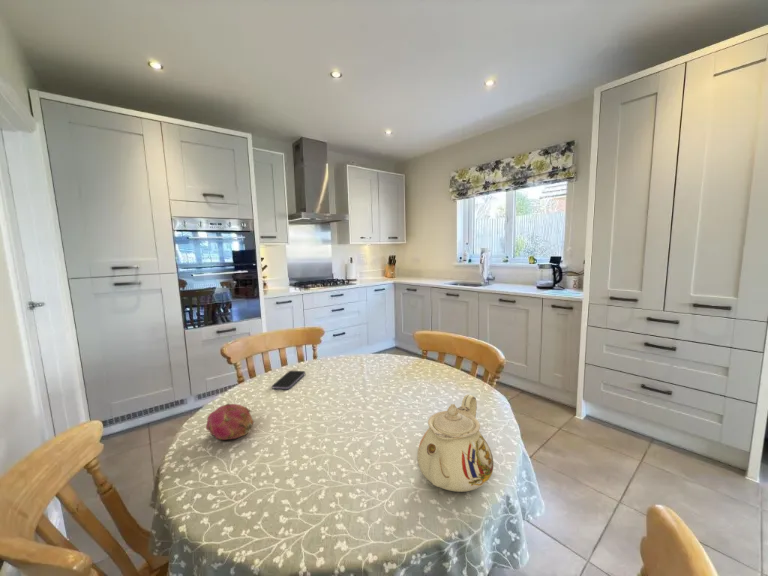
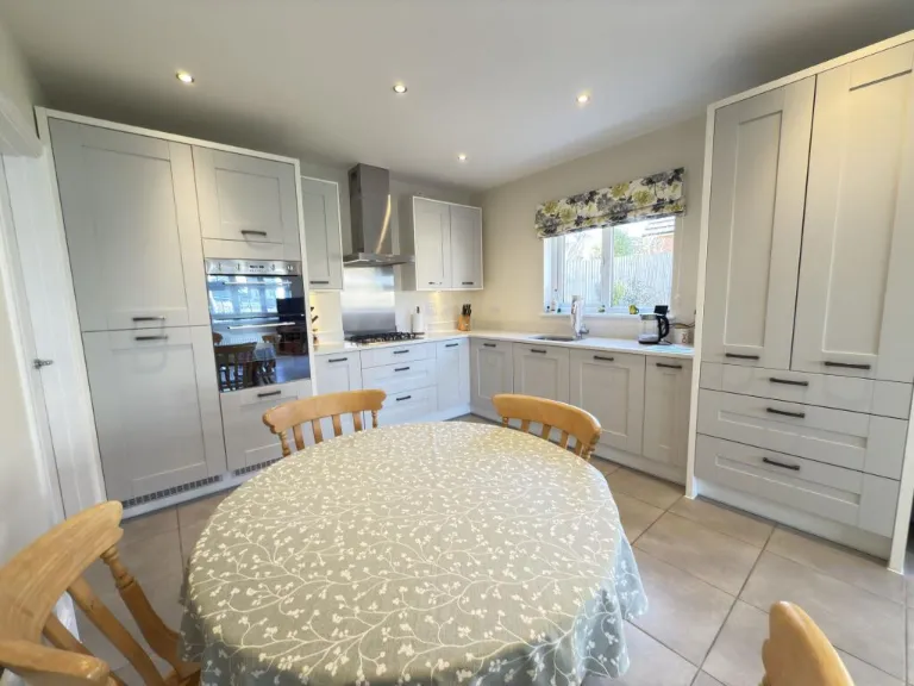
- teapot (454, 440)
- smartphone (289, 379)
- fruit (229, 419)
